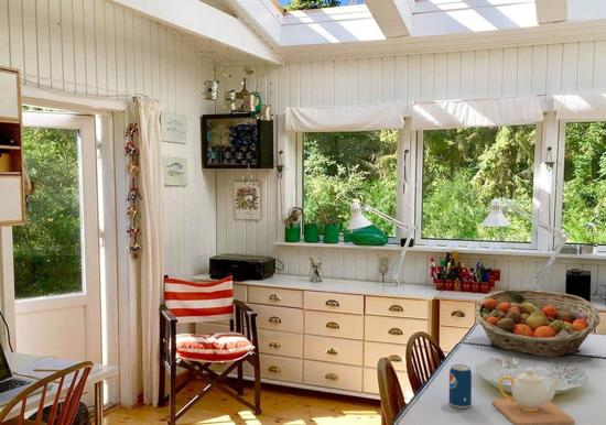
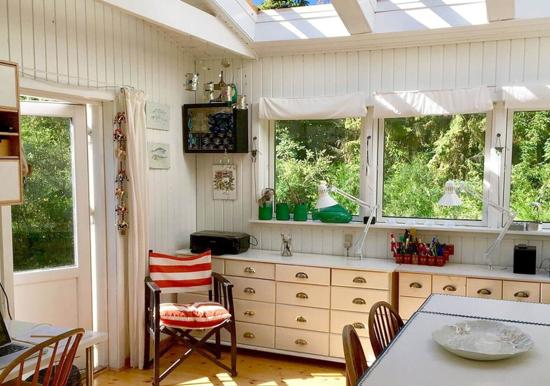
- teapot (531, 391)
- fruit basket (533, 322)
- beverage can (459, 385)
